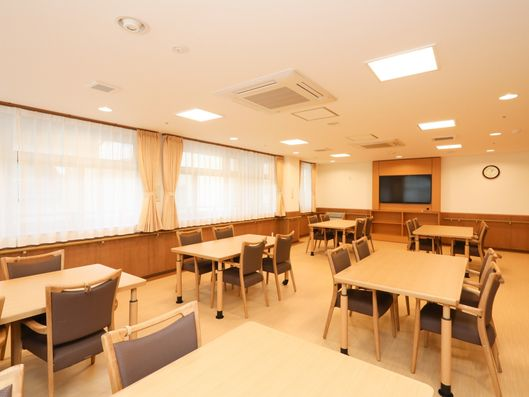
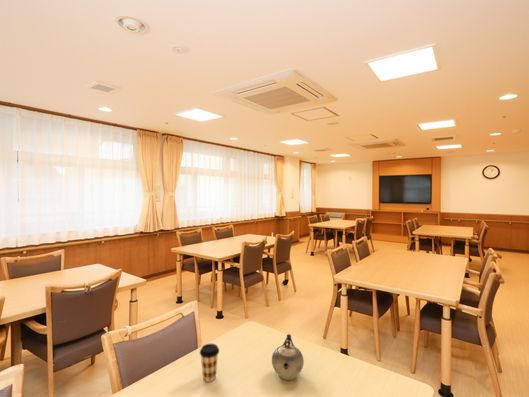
+ coffee cup (209, 362)
+ teapot (287, 359)
